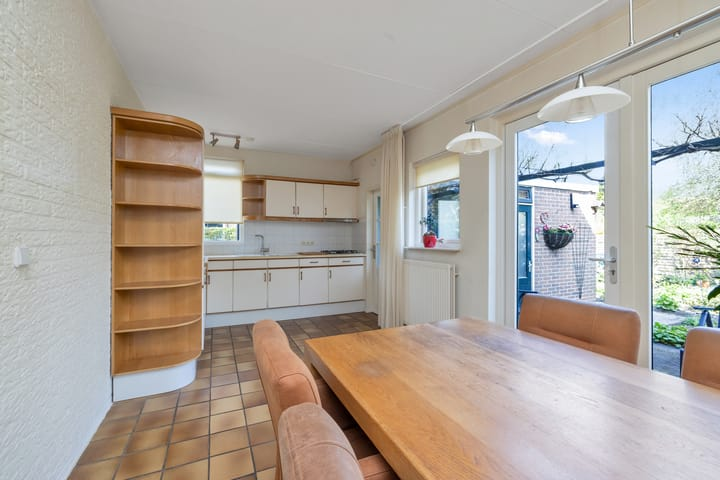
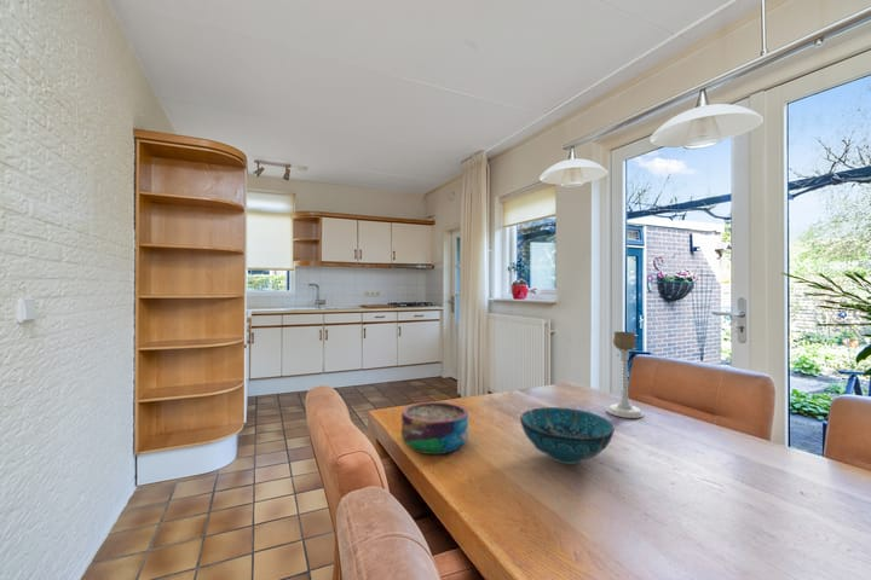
+ bowl (434, 425)
+ decorative bowl (565, 439)
+ candle holder (624, 372)
